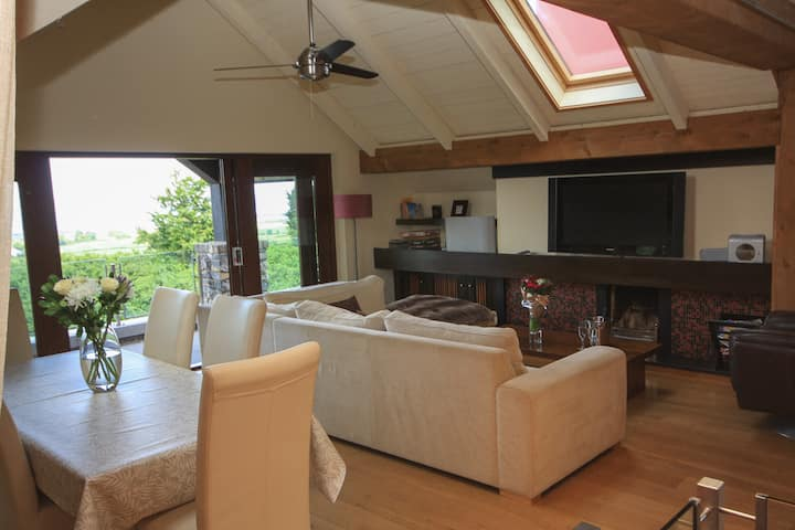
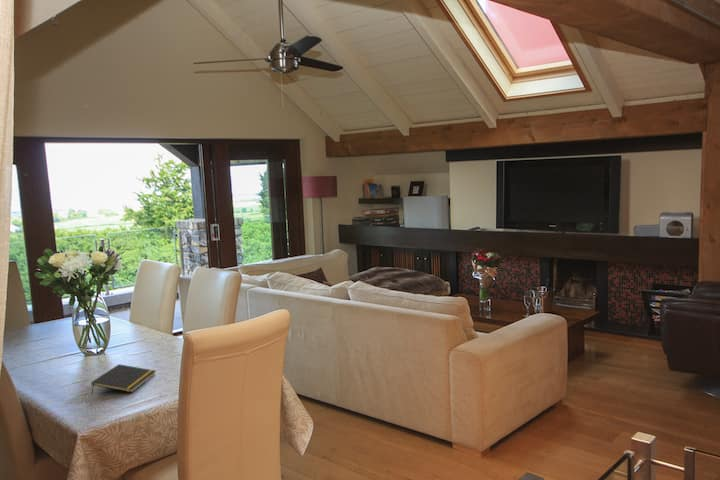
+ notepad (125, 377)
